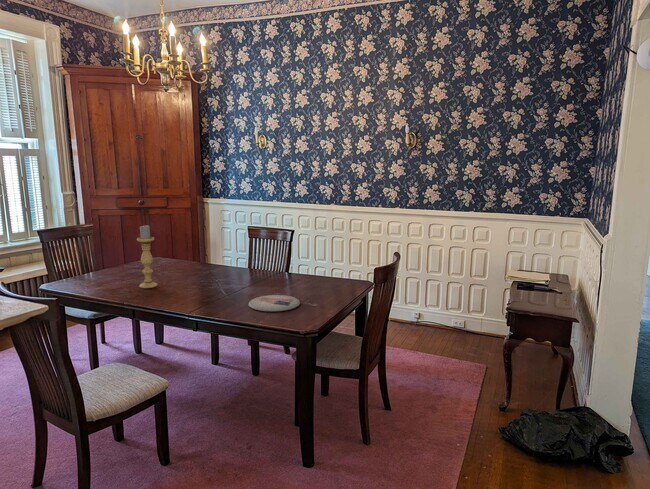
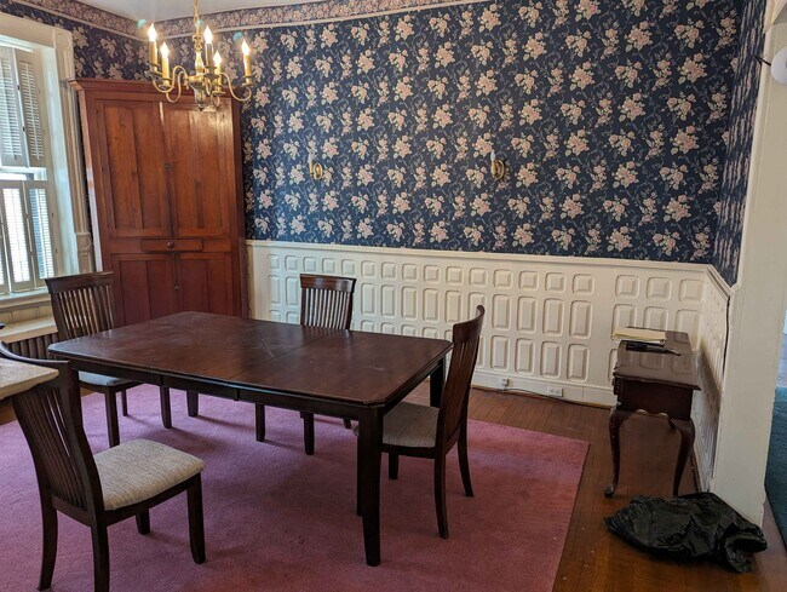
- candle holder (146, 255)
- plate (274, 302)
